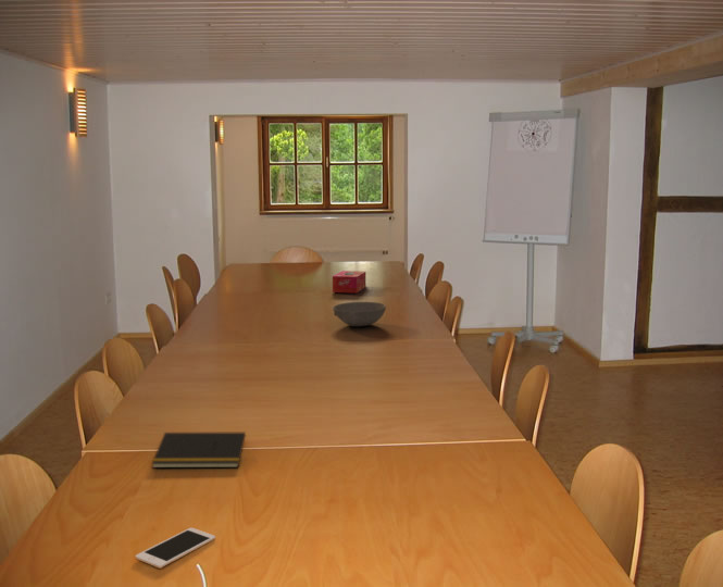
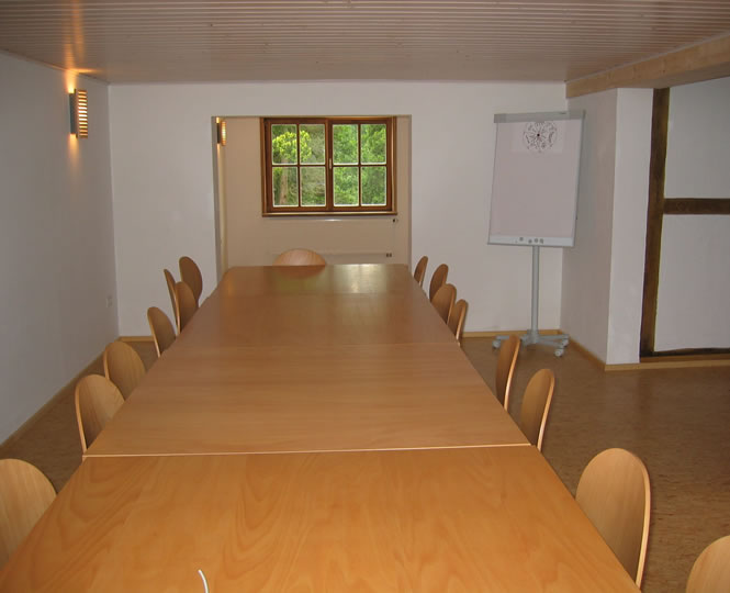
- bowl (359, 315)
- cell phone (176, 547)
- tissue box (349, 282)
- notepad (200, 449)
